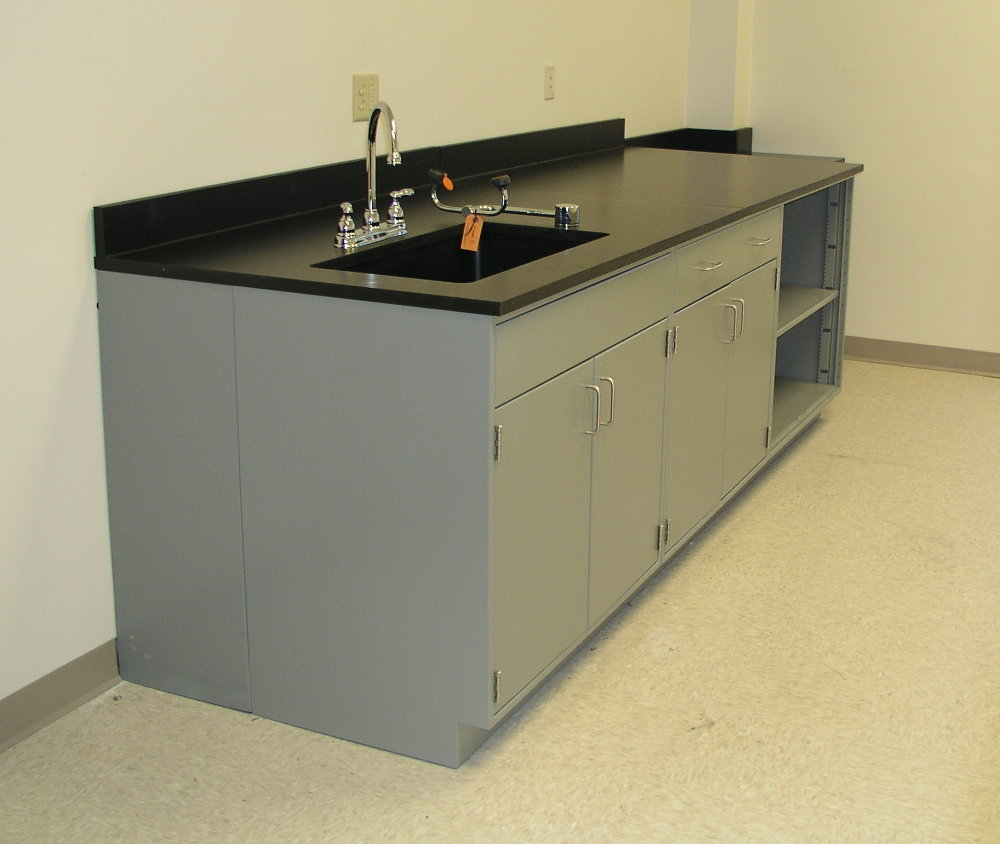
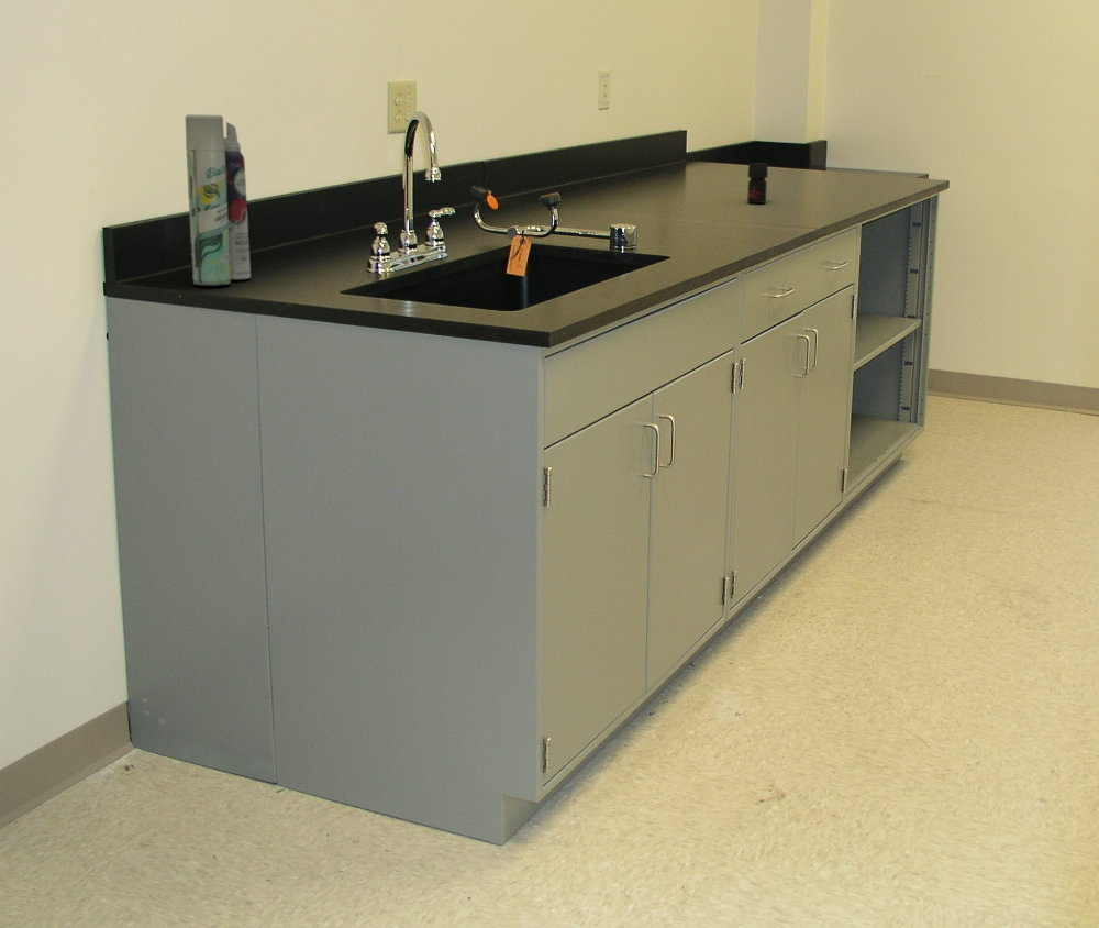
+ aerosol can (218, 199)
+ jar (757, 183)
